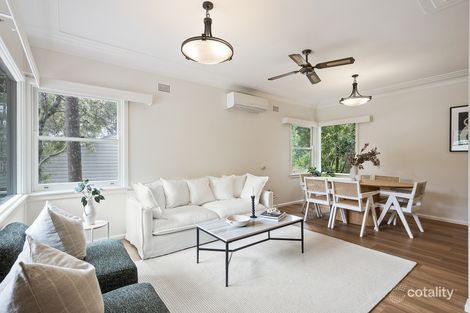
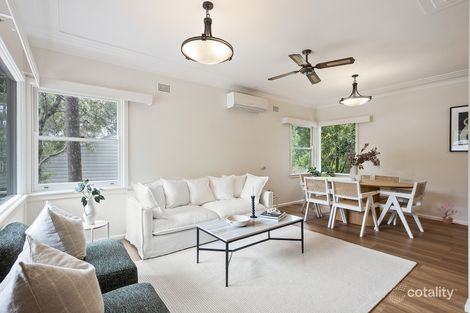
+ potted plant (446, 213)
